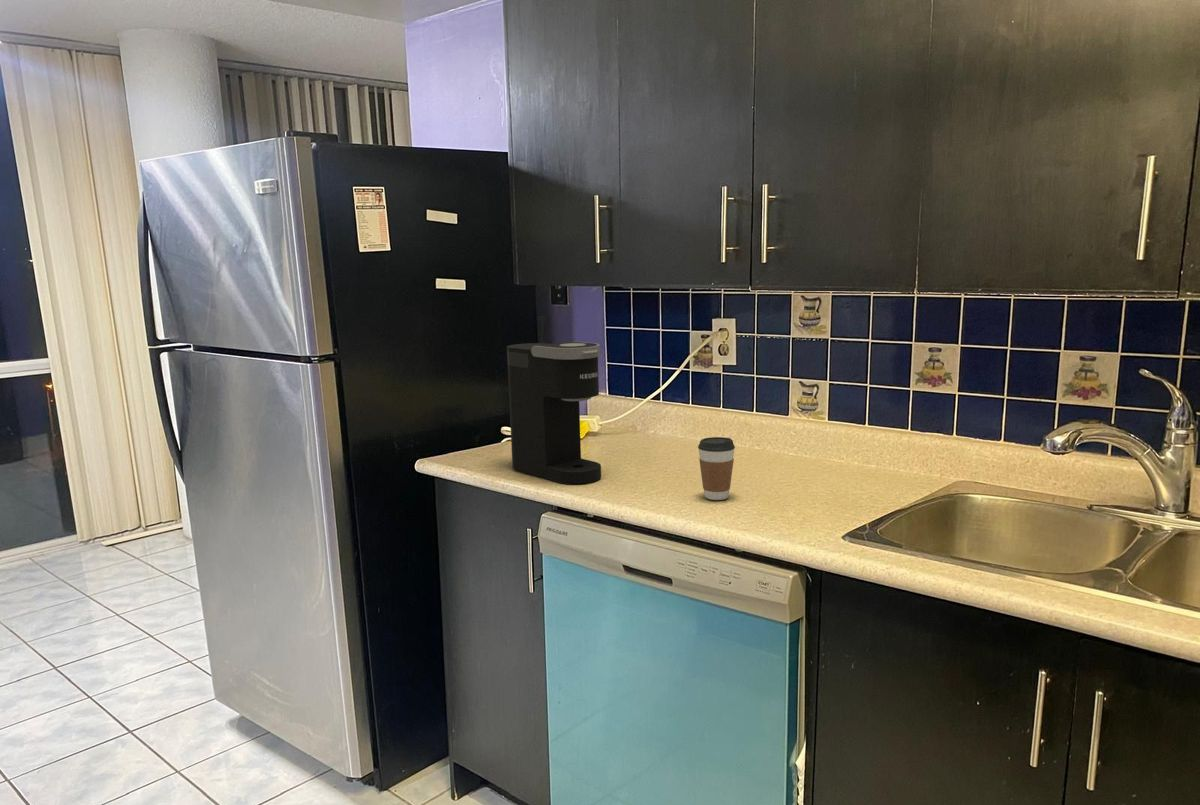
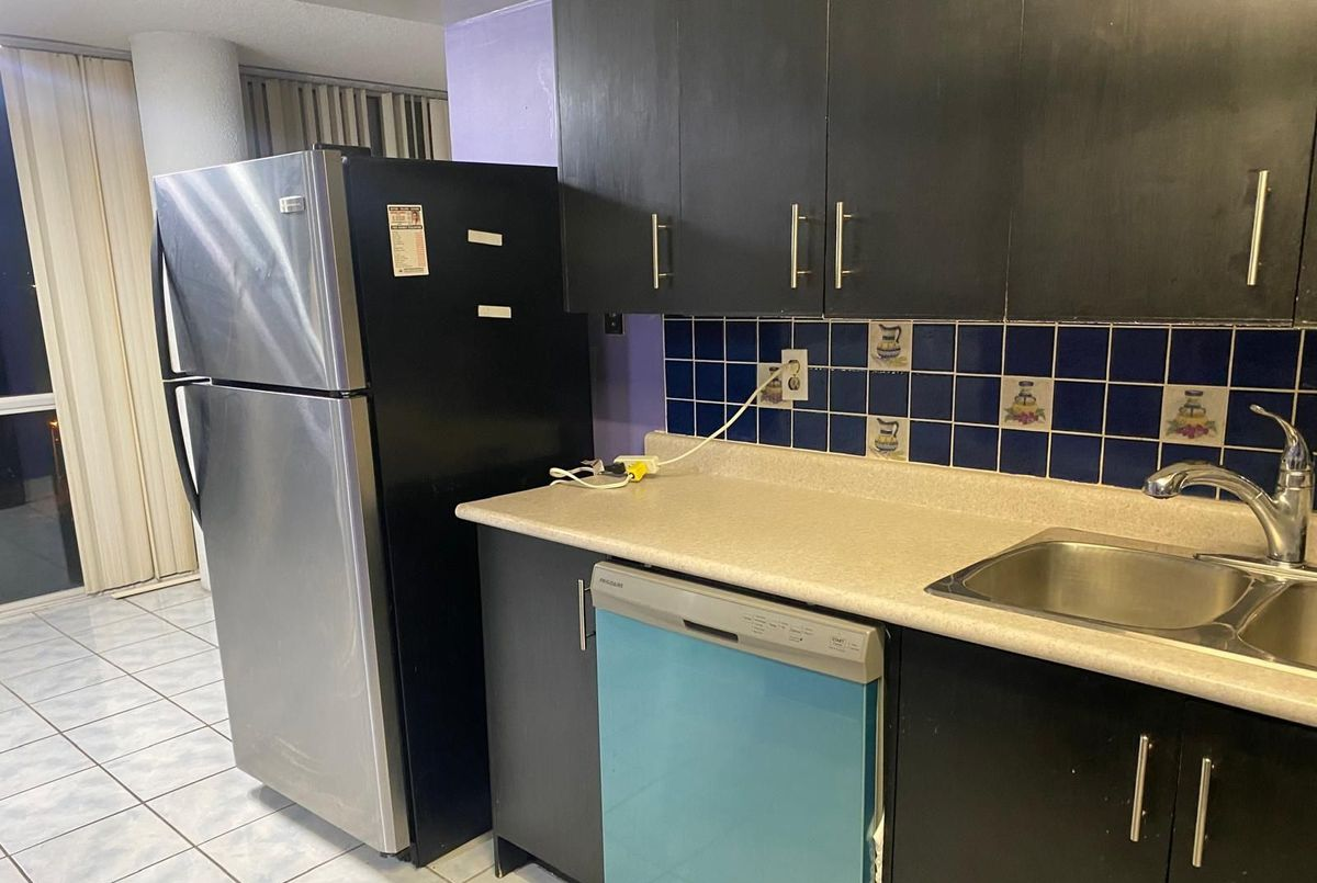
- coffee maker (554, 408)
- coffee cup (716, 468)
